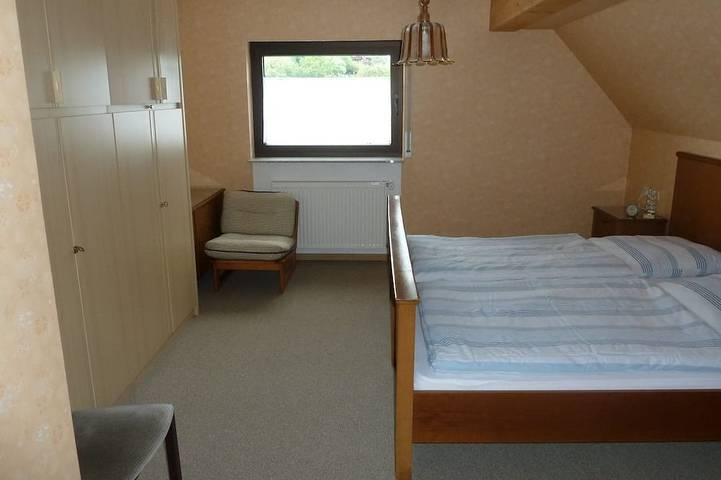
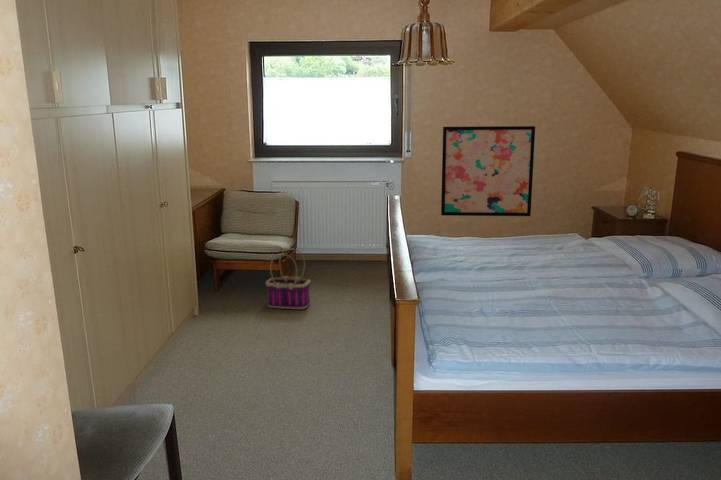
+ basket (287, 278)
+ wall art (486, 171)
